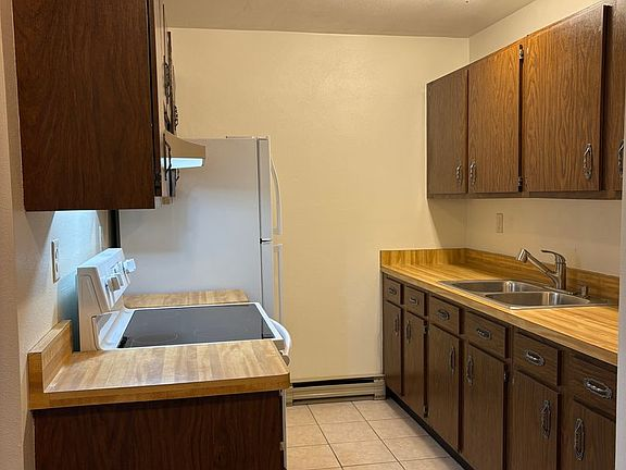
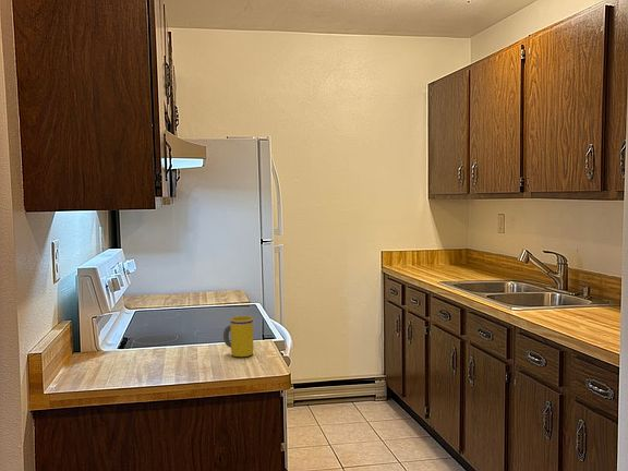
+ mug (238, 336)
